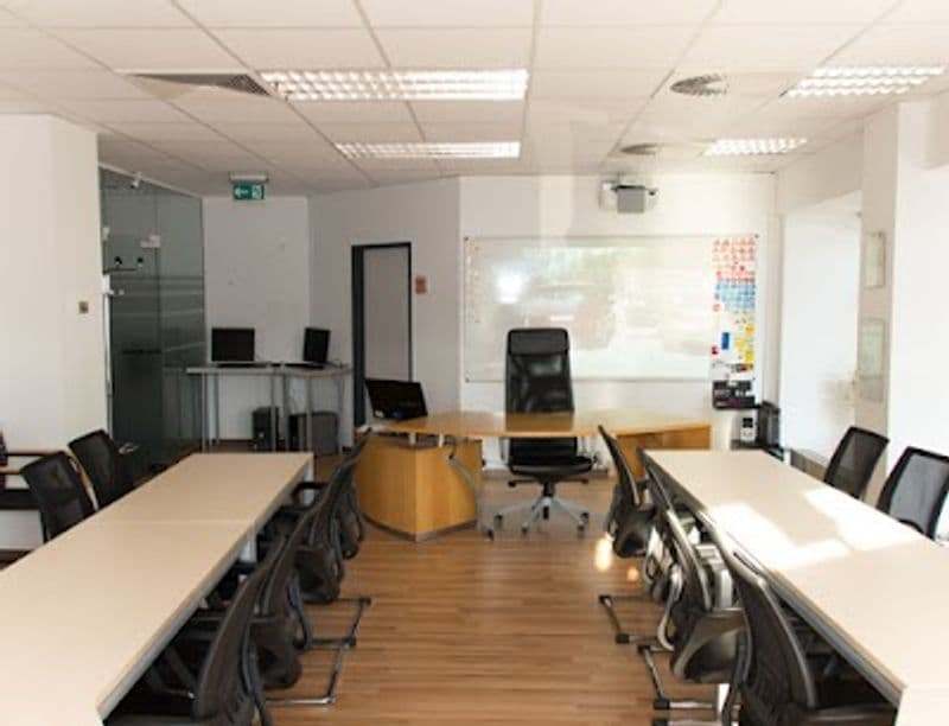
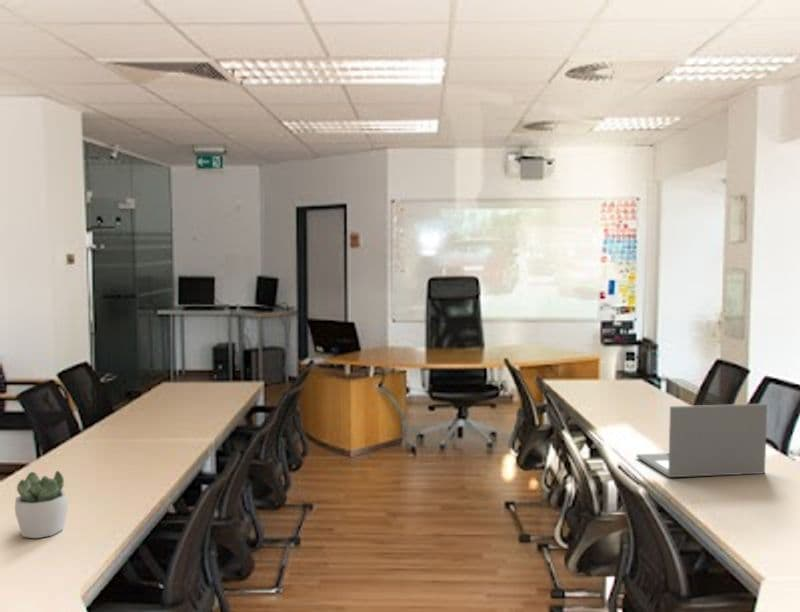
+ succulent plant (41, 503)
+ laptop (699, 431)
